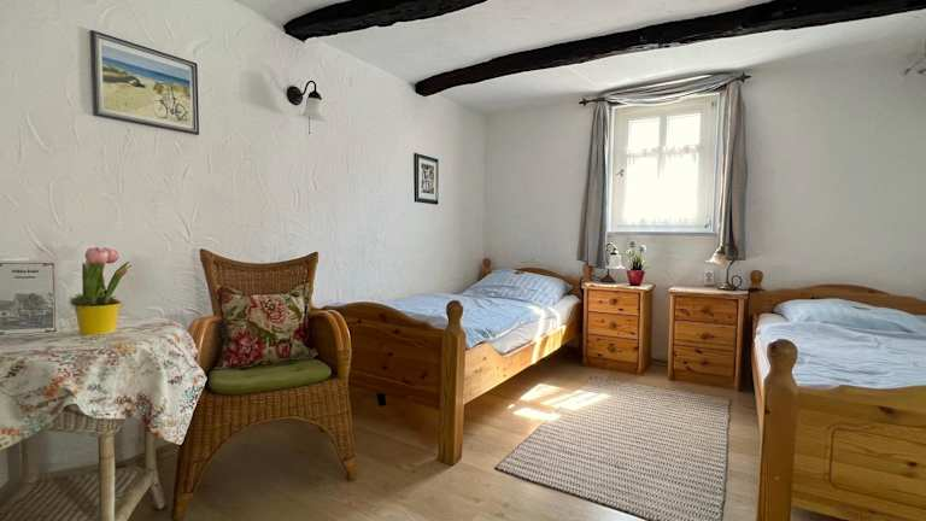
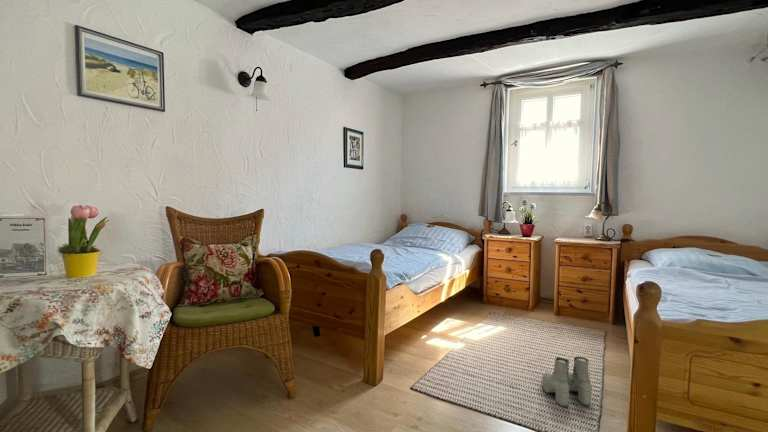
+ boots (566, 374)
